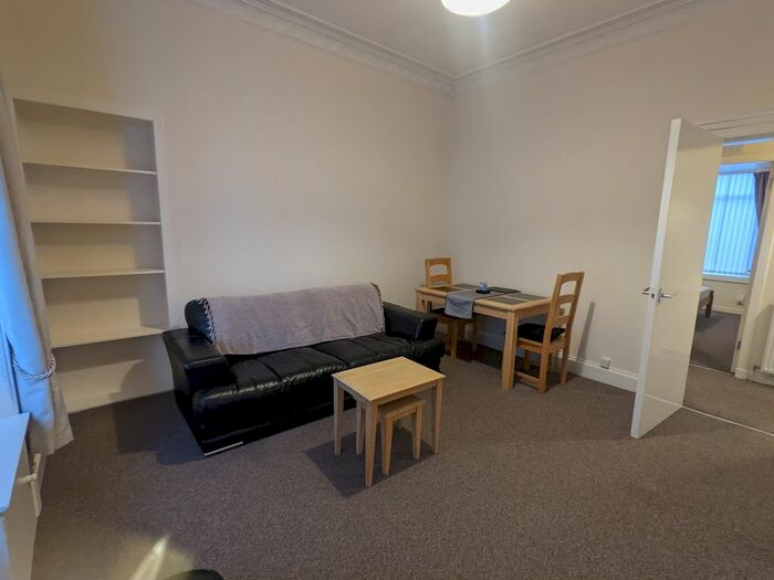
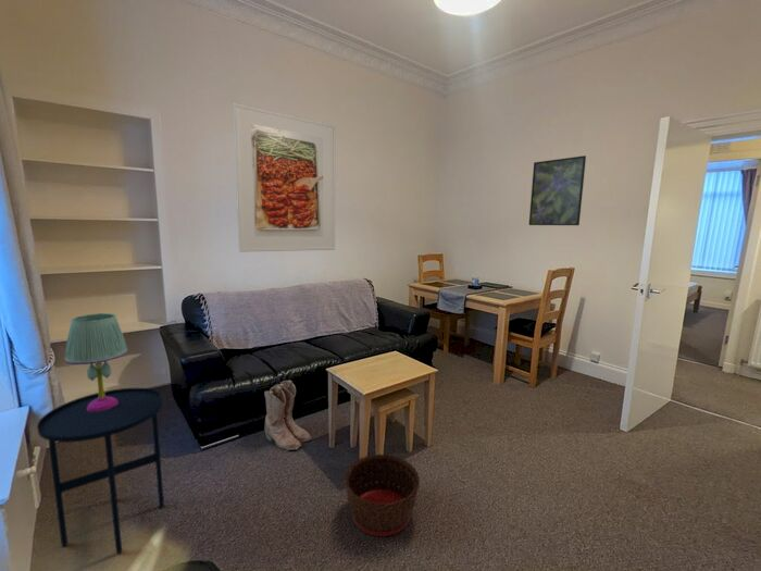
+ side table (111, 468)
+ basket (380, 494)
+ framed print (556, 193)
+ boots (287, 412)
+ table lamp (98, 361)
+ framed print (289, 185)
